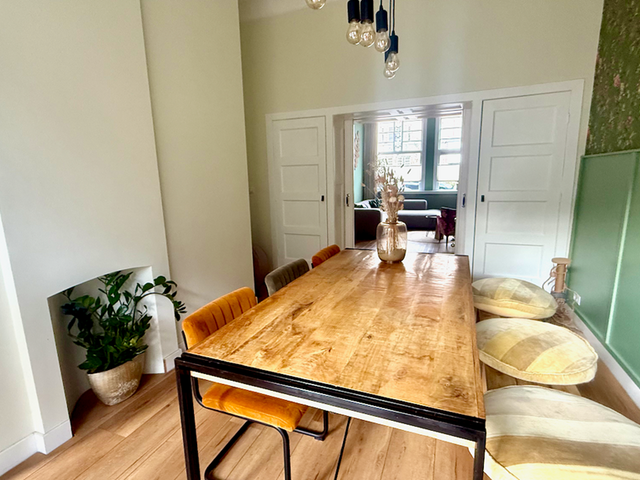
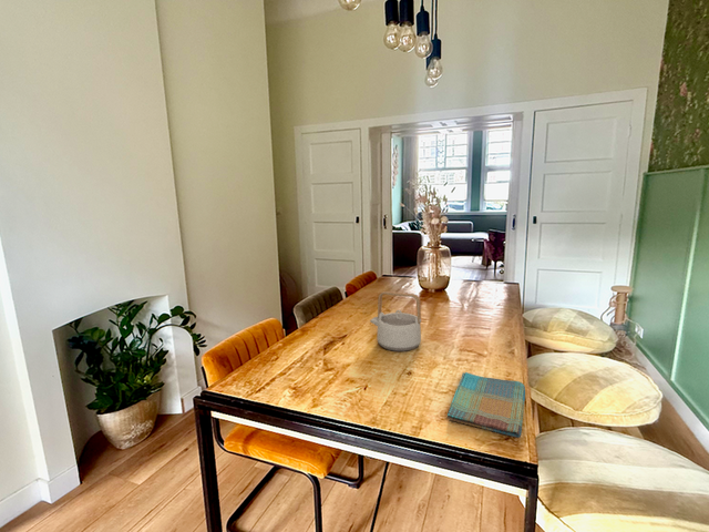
+ dish towel (487, 400)
+ teapot (394, 318)
